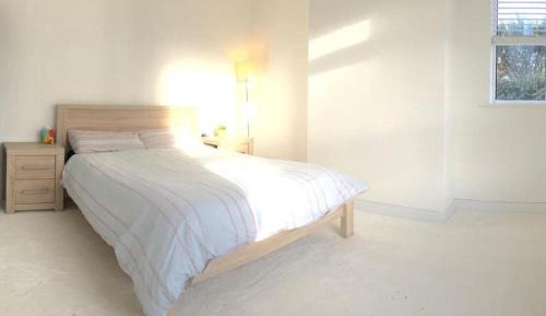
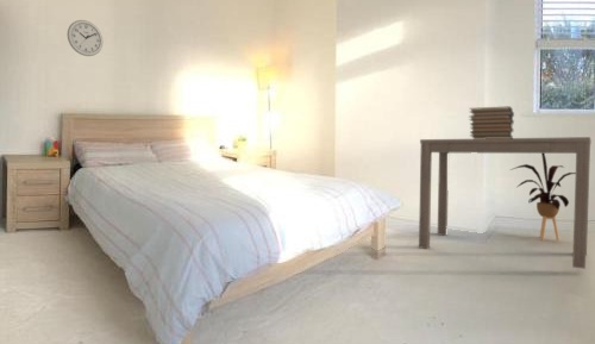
+ book stack (490, 124)
+ house plant (544, 192)
+ wall clock (86, 38)
+ desk (501, 152)
